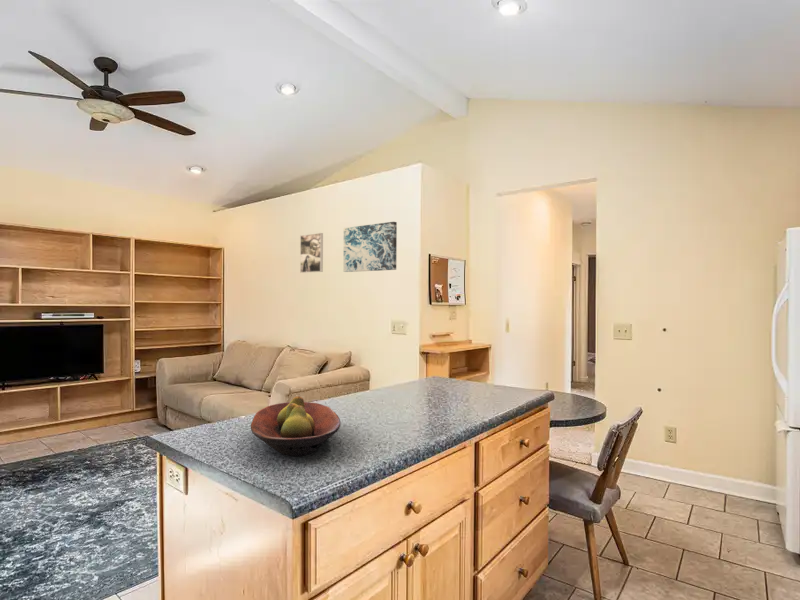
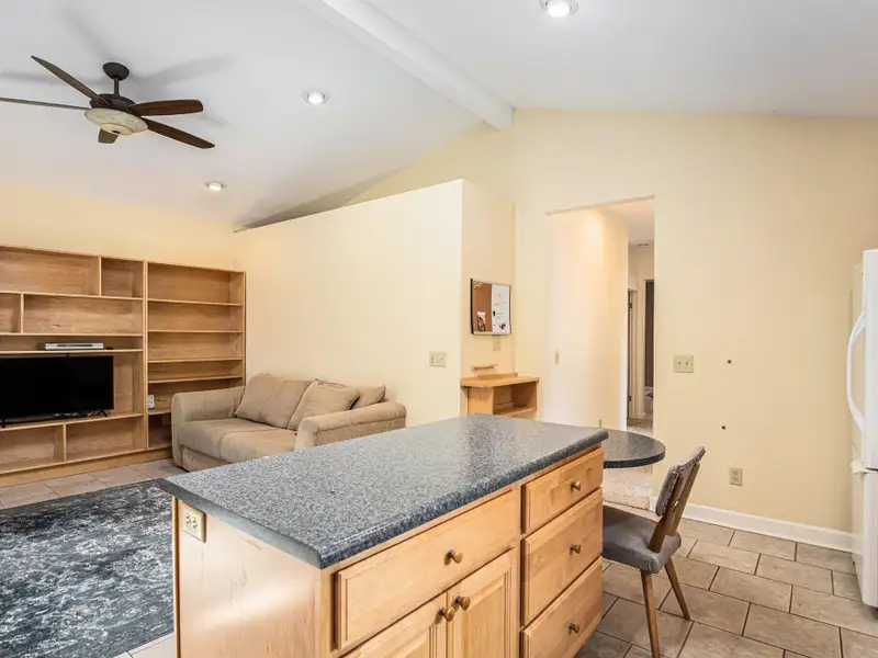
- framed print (311, 253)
- fruit bowl (295, 420)
- wall art (369, 248)
